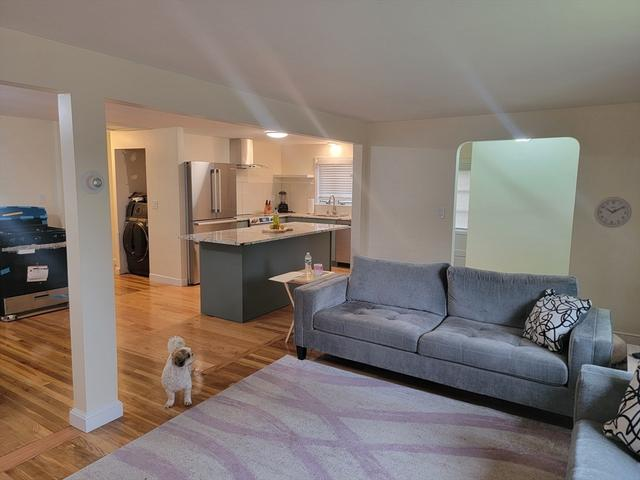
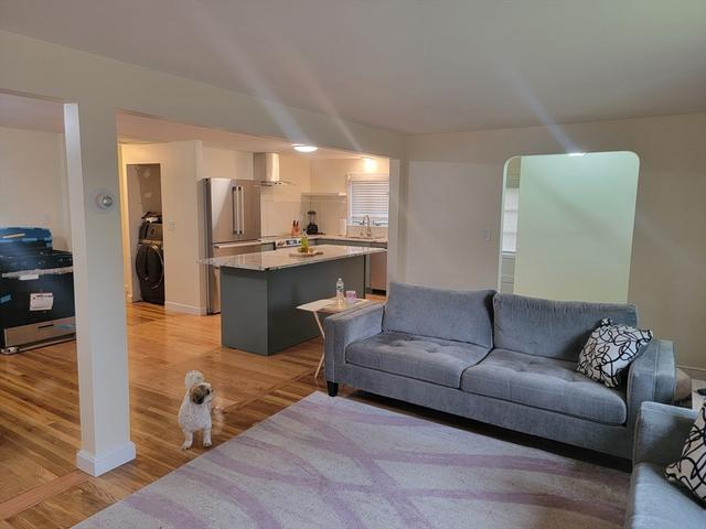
- wall clock (612, 212)
